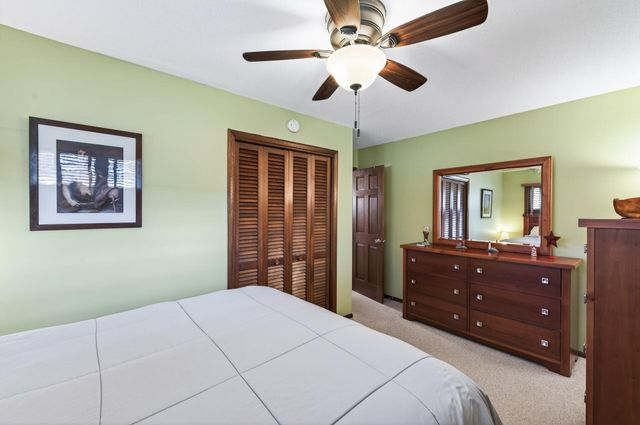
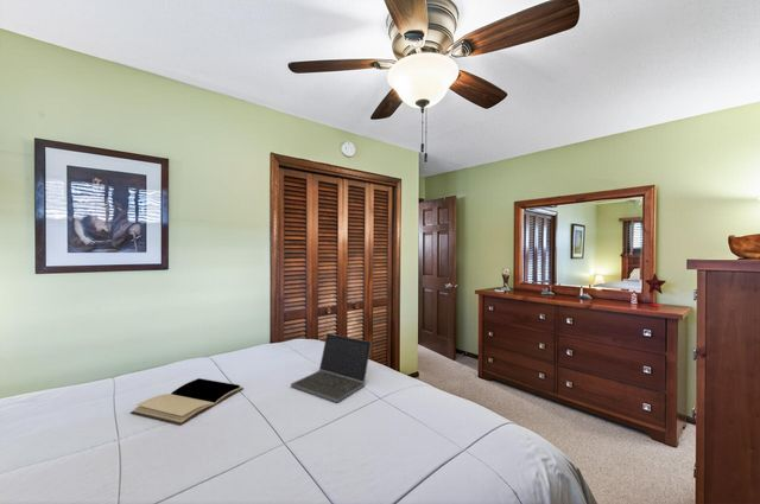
+ laptop computer (331, 363)
+ book (191, 397)
